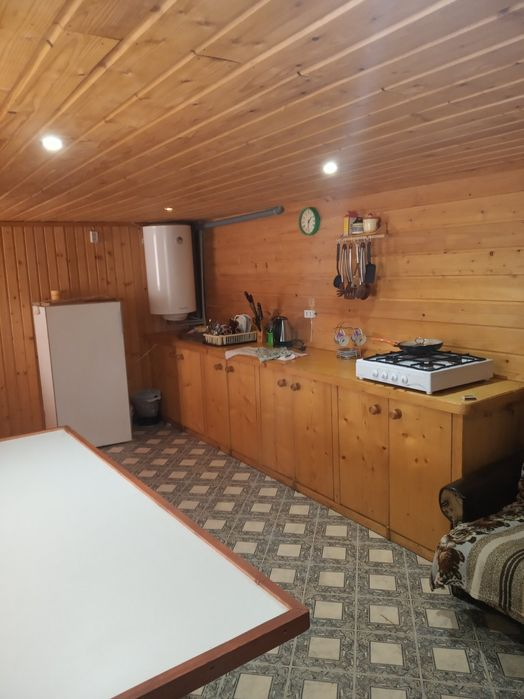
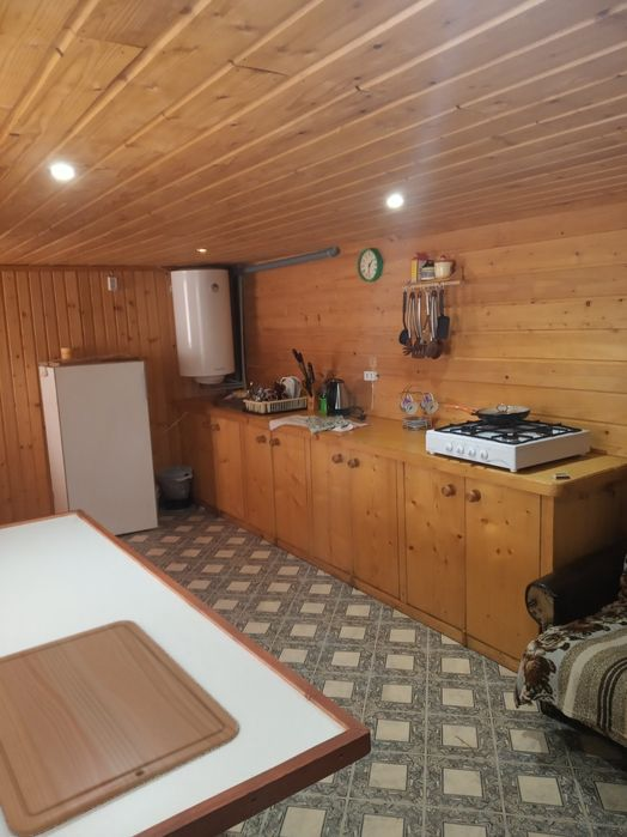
+ chopping board (87, 700)
